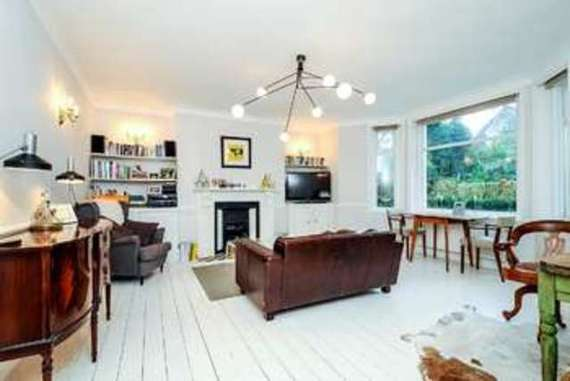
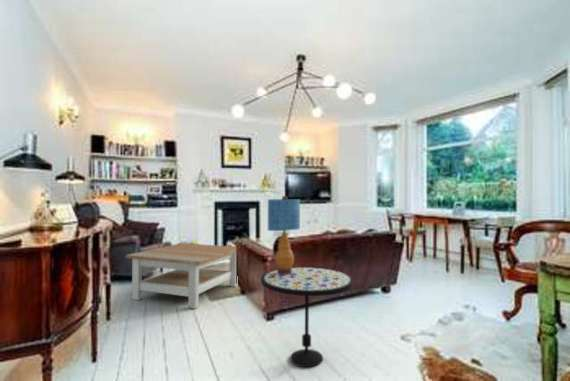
+ coffee table (188, 271)
+ side table (306, 318)
+ table lamp (283, 234)
